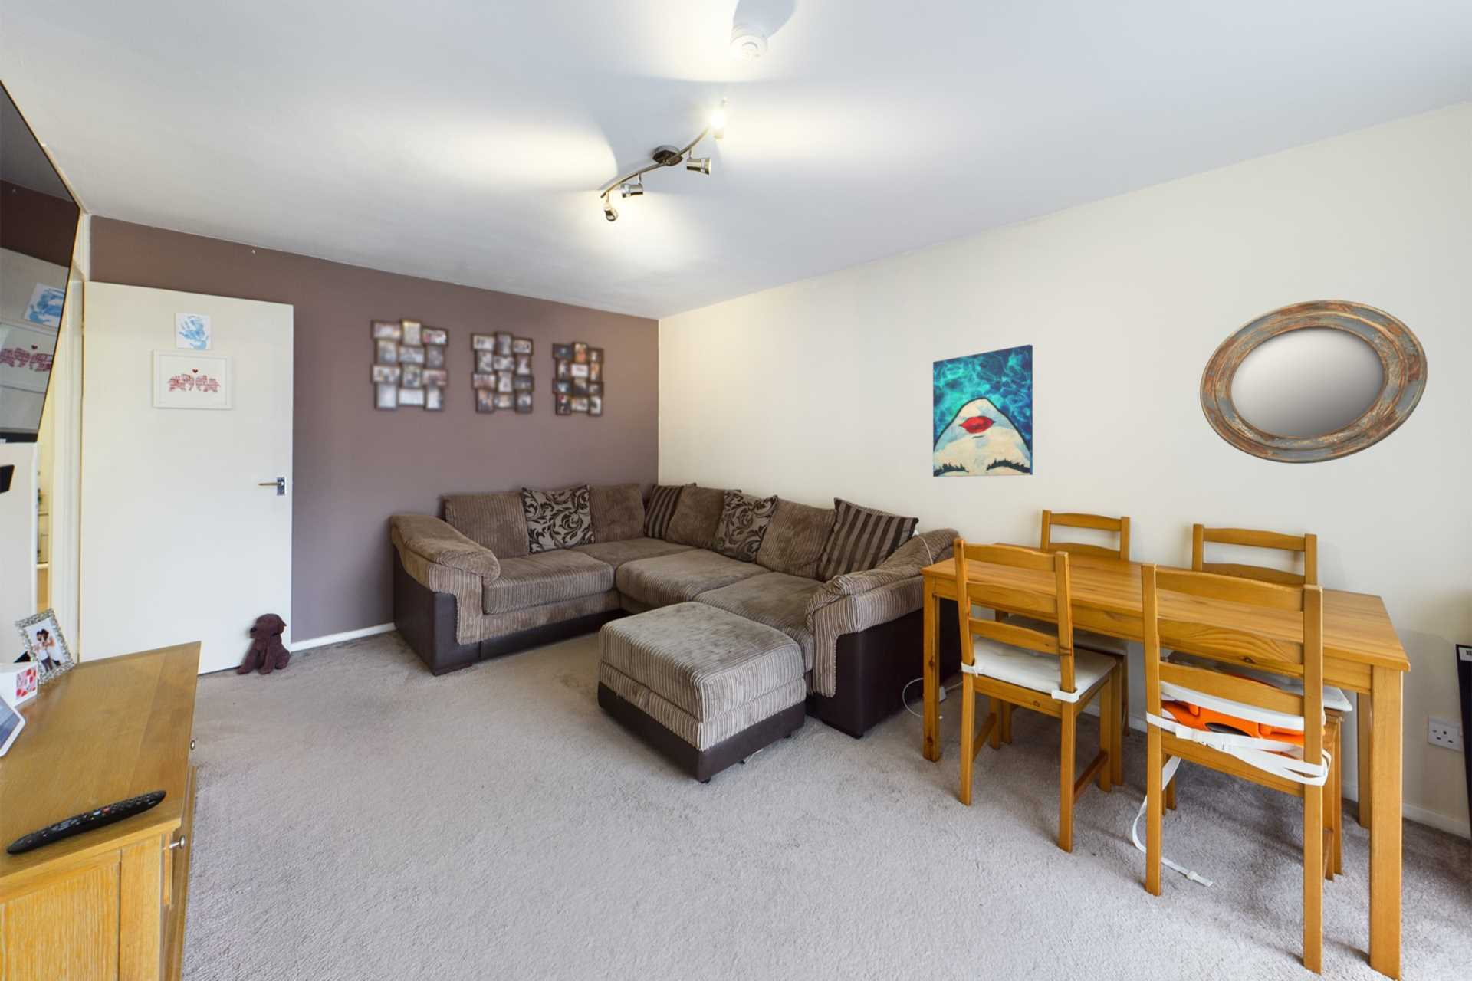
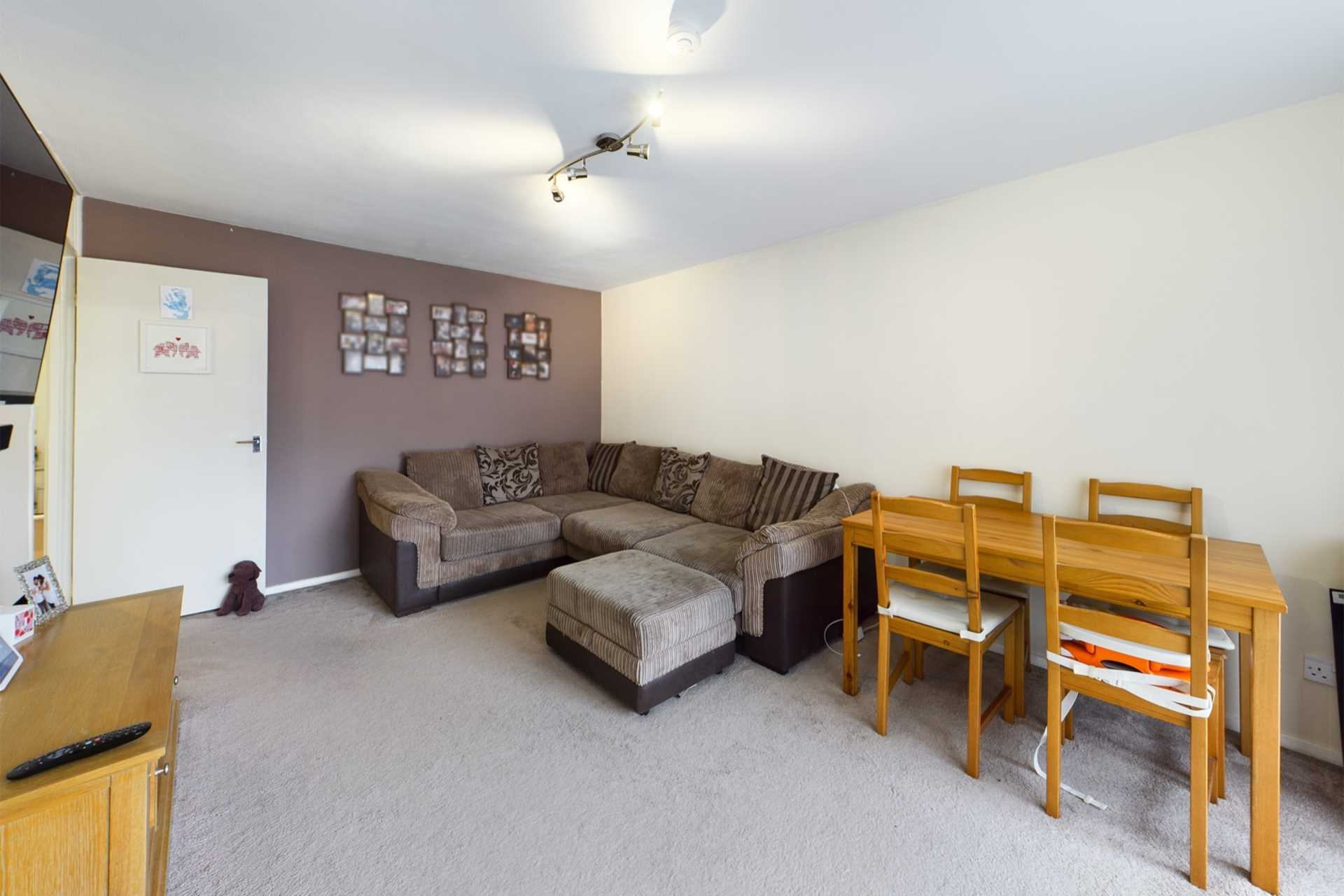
- home mirror (1302, 383)
- wall art (980, 415)
